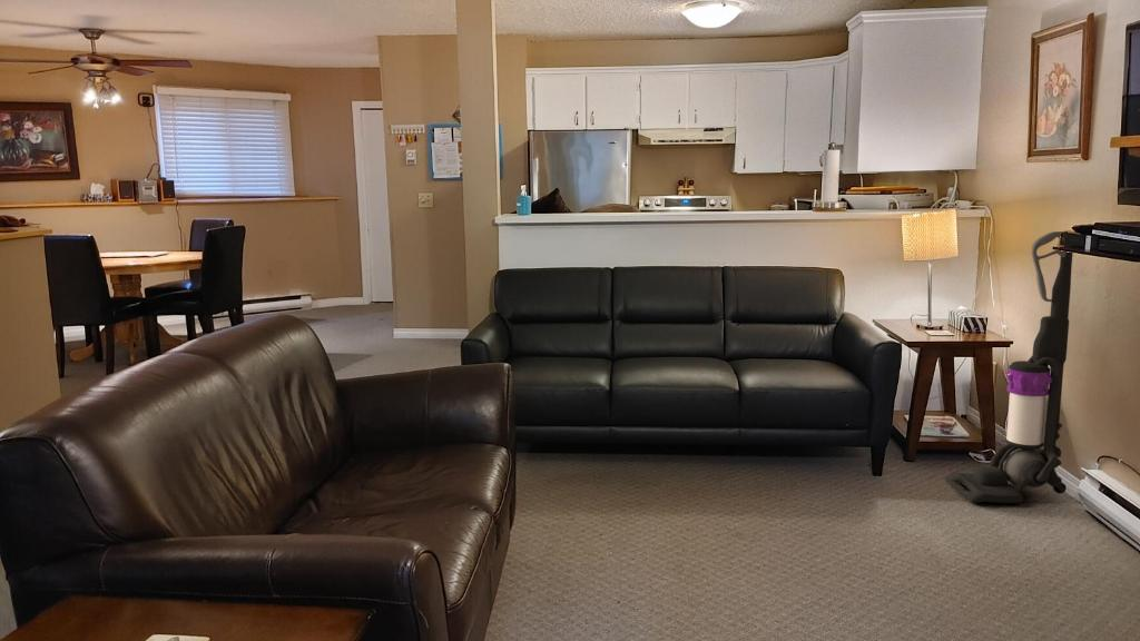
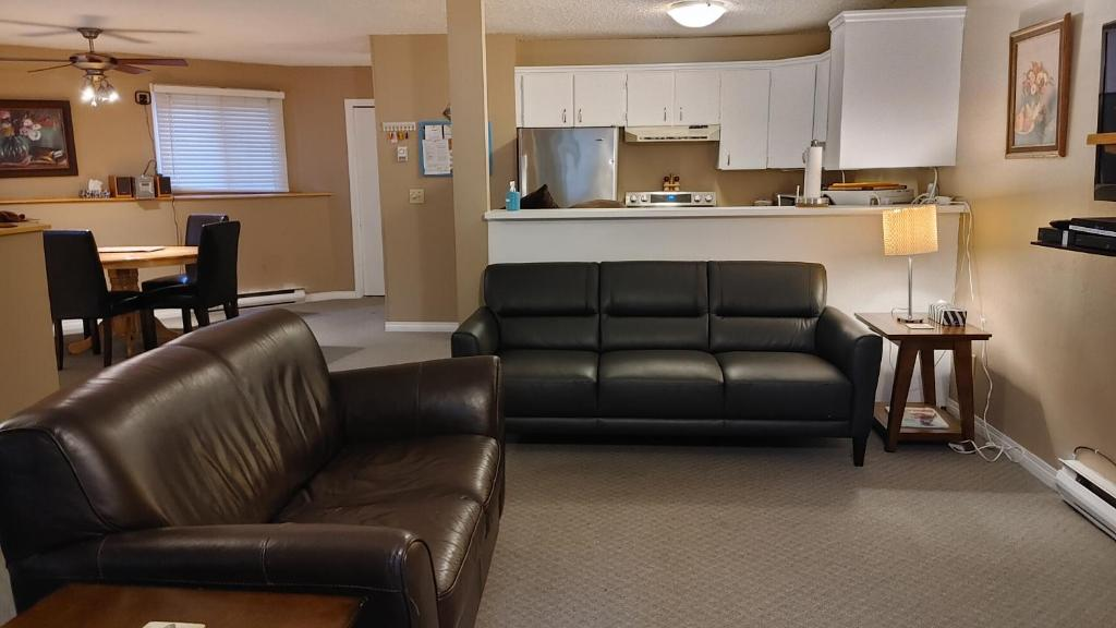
- vacuum cleaner (1019, 365)
